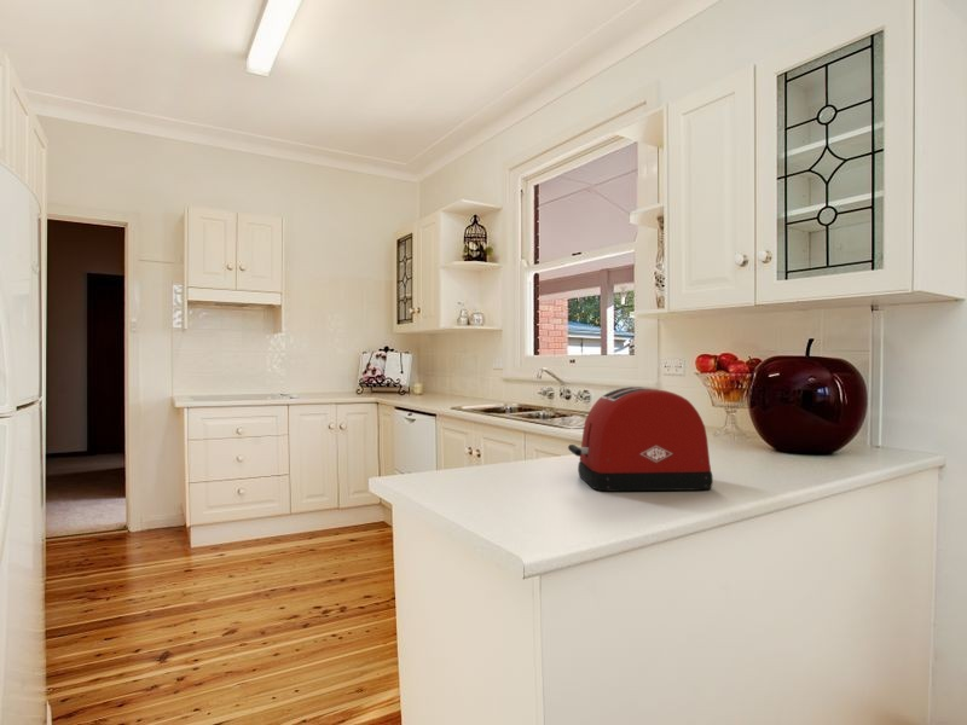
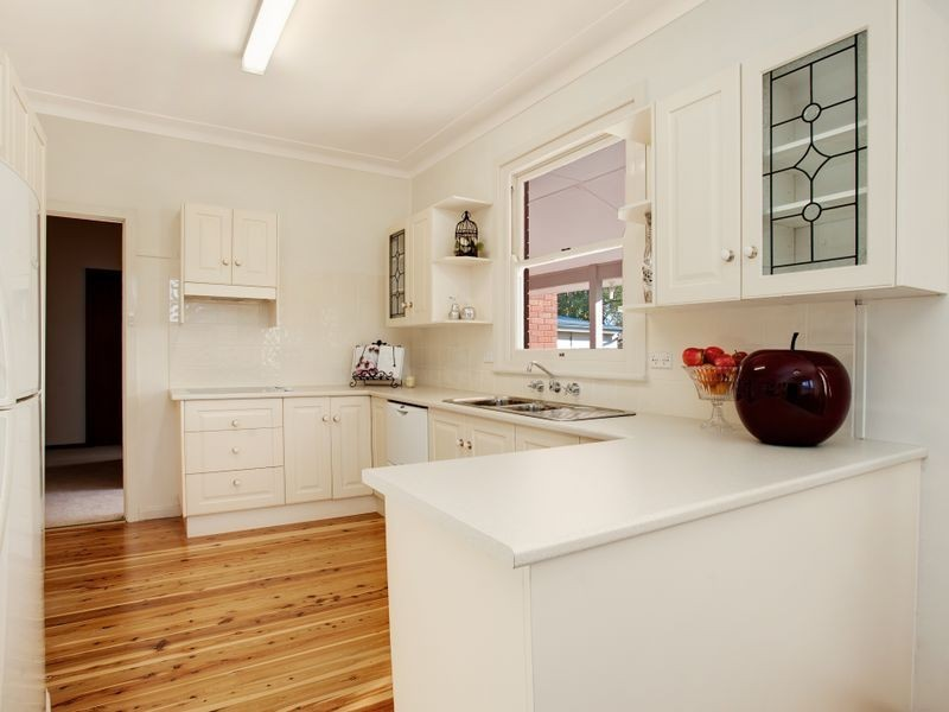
- toaster (642, 434)
